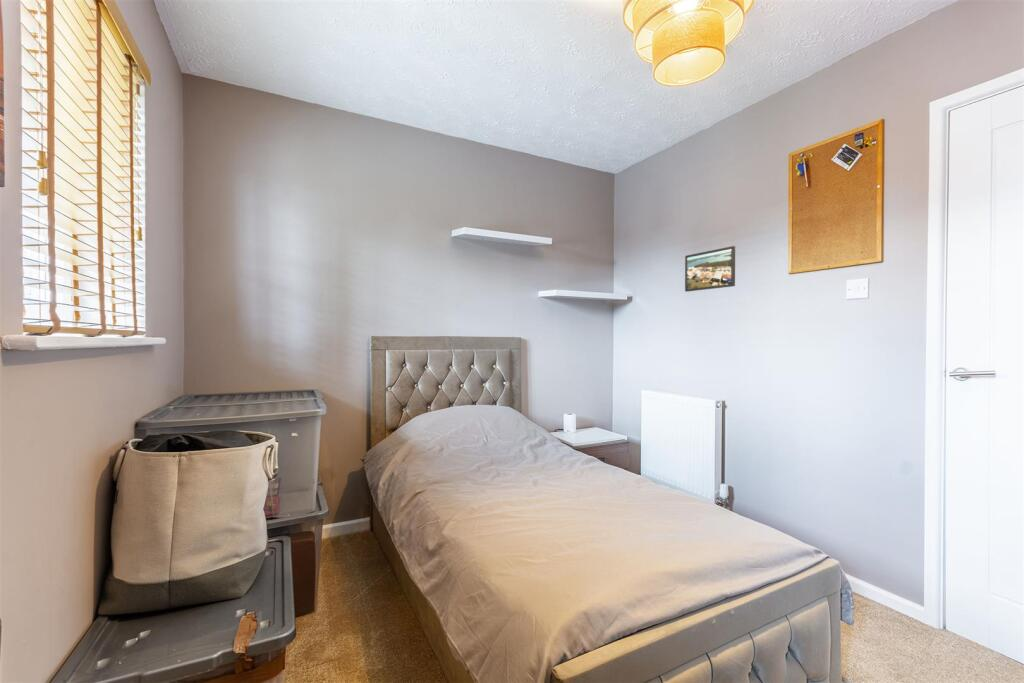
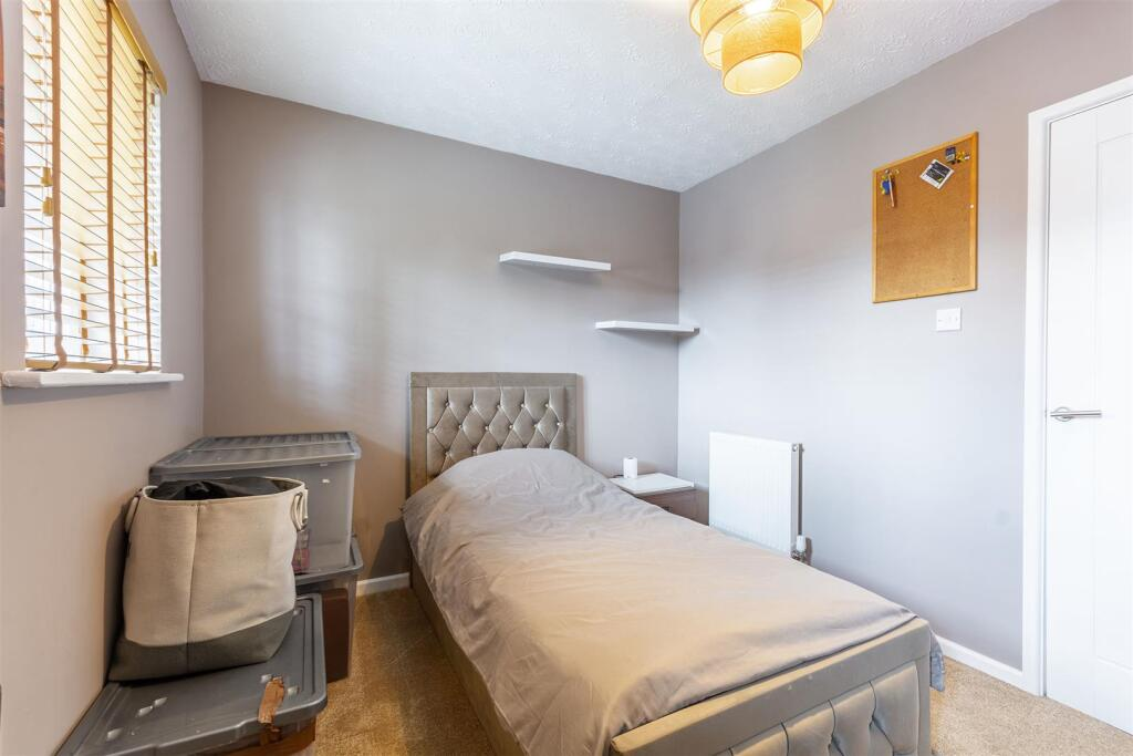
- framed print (708, 270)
